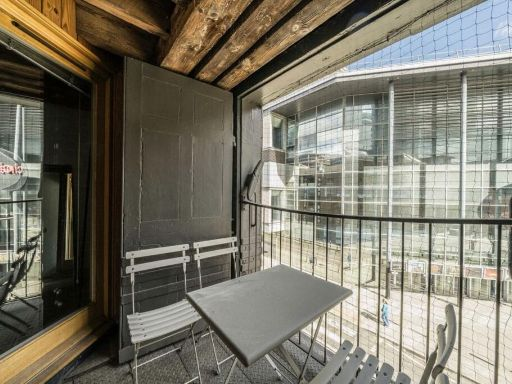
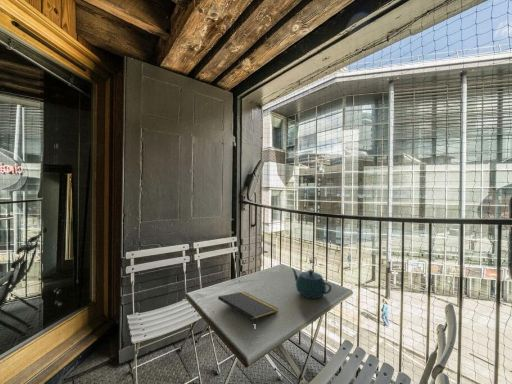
+ teapot (309, 281)
+ notepad (247, 303)
